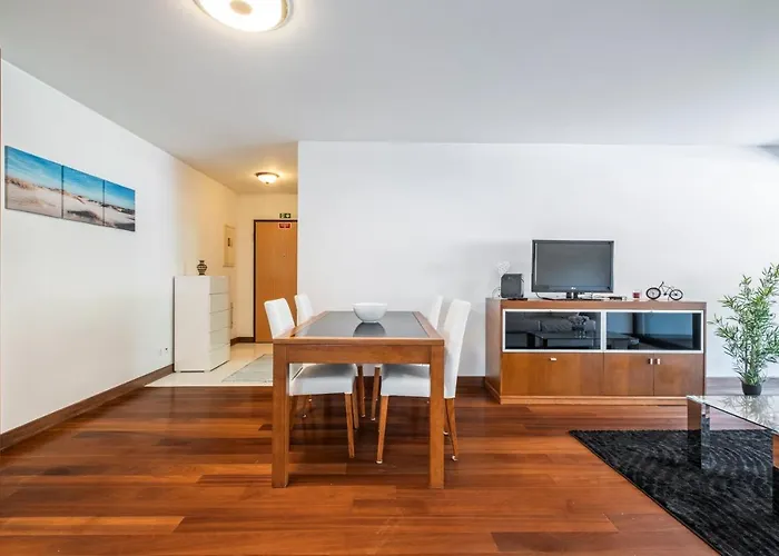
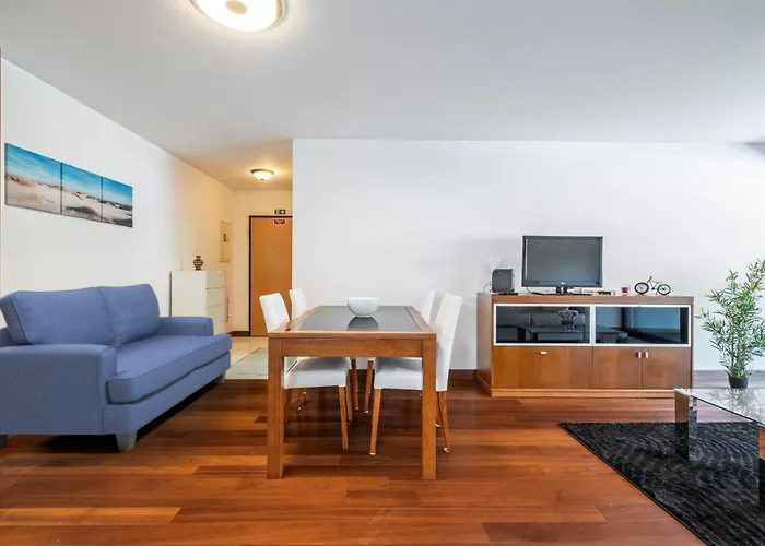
+ sofa (137, 347)
